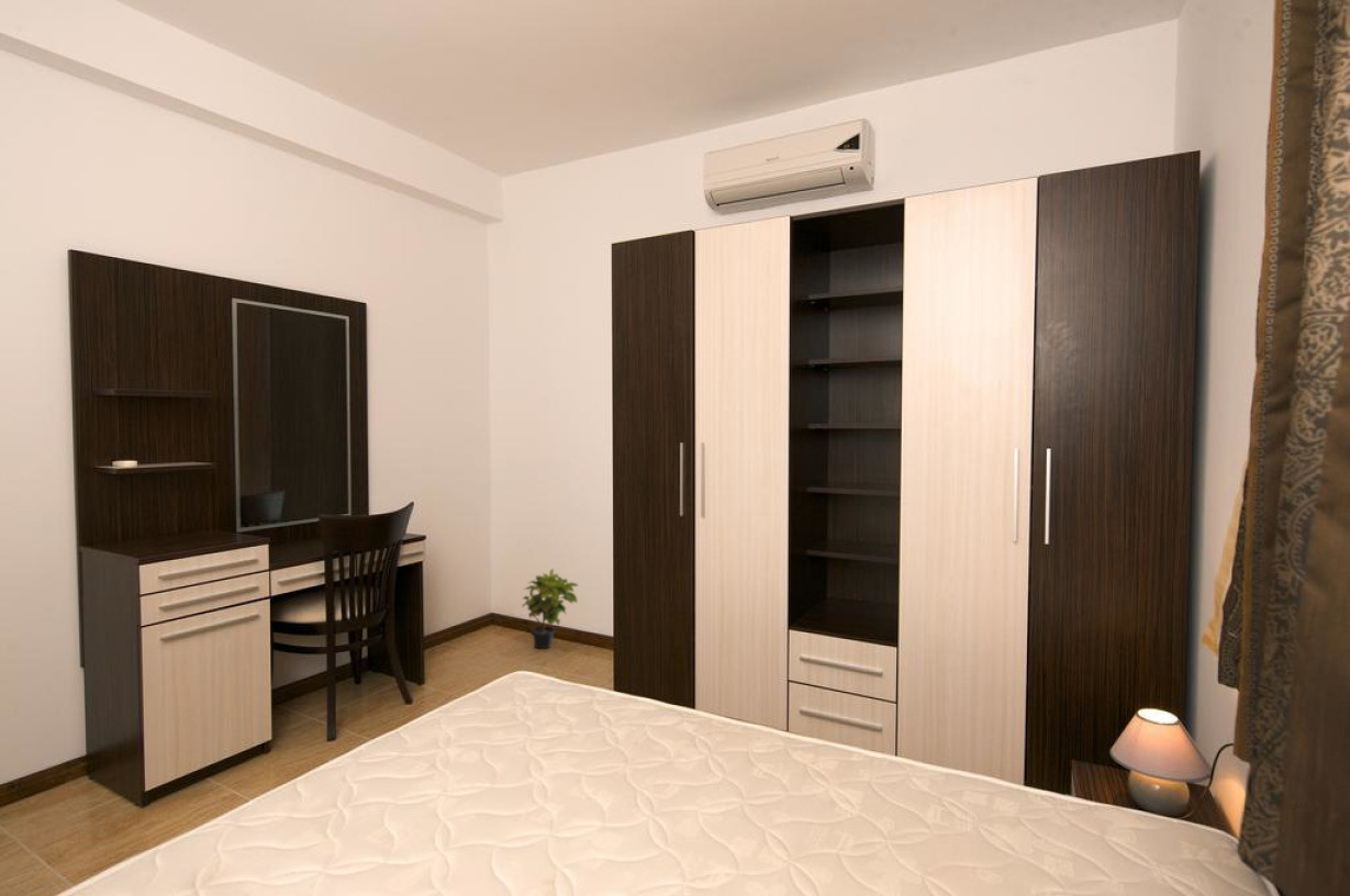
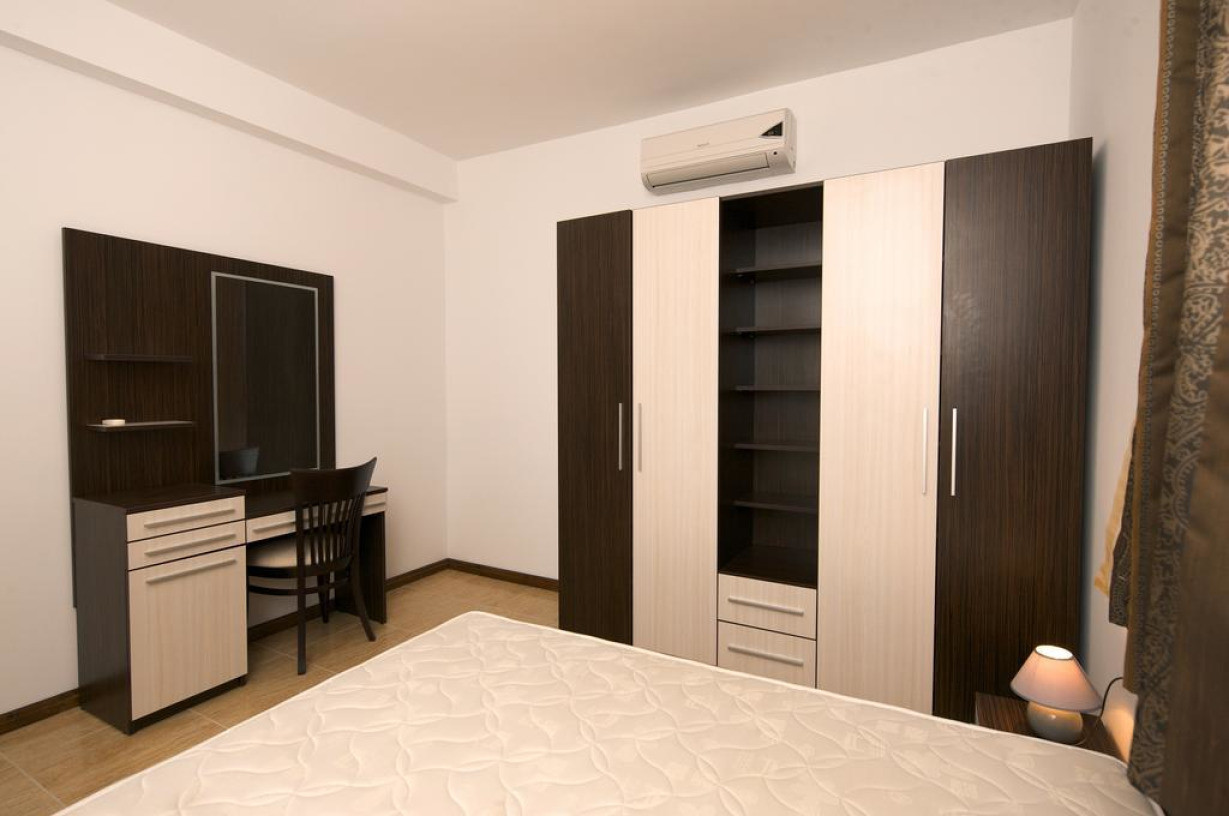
- potted plant (546, 607)
